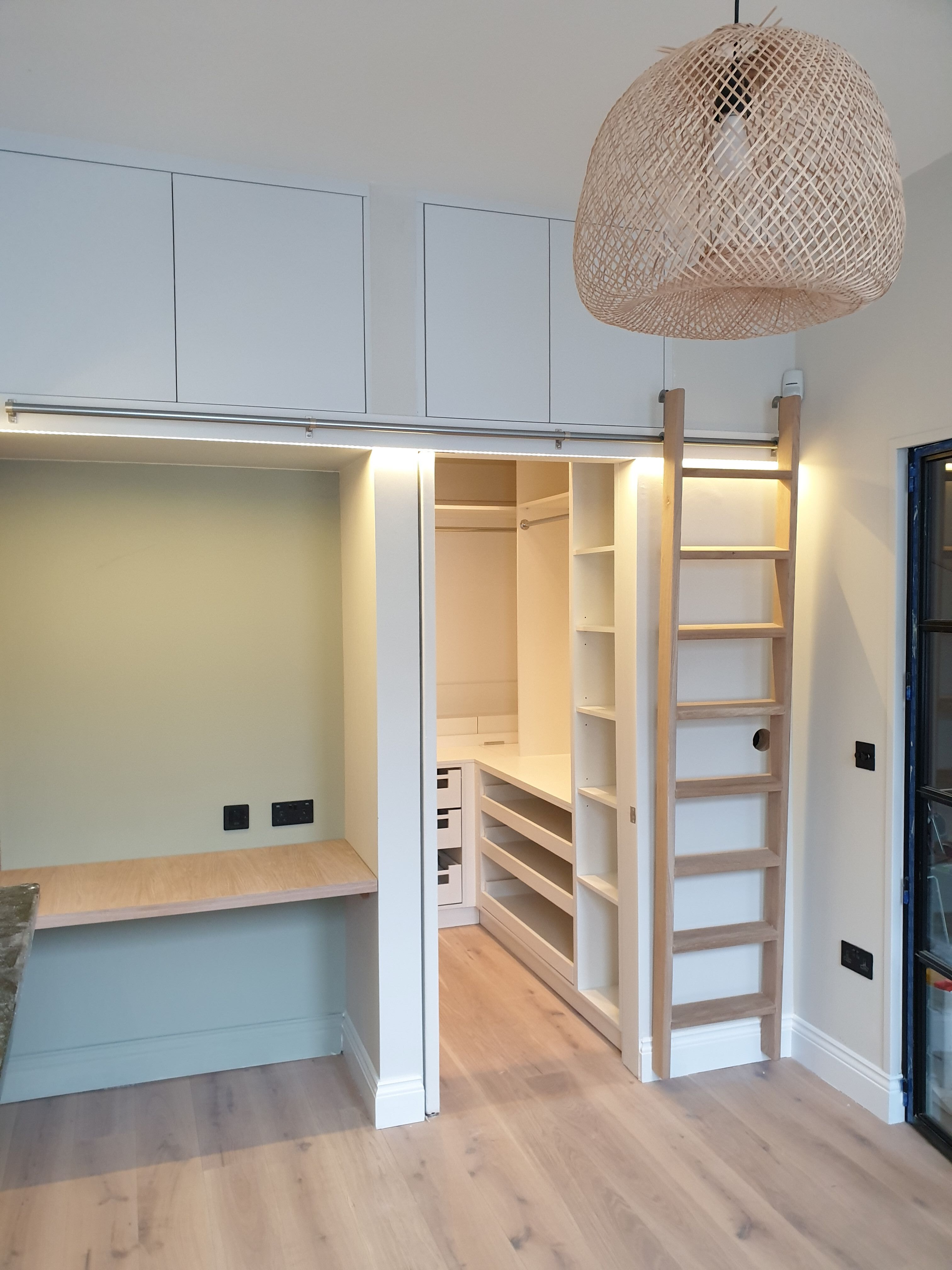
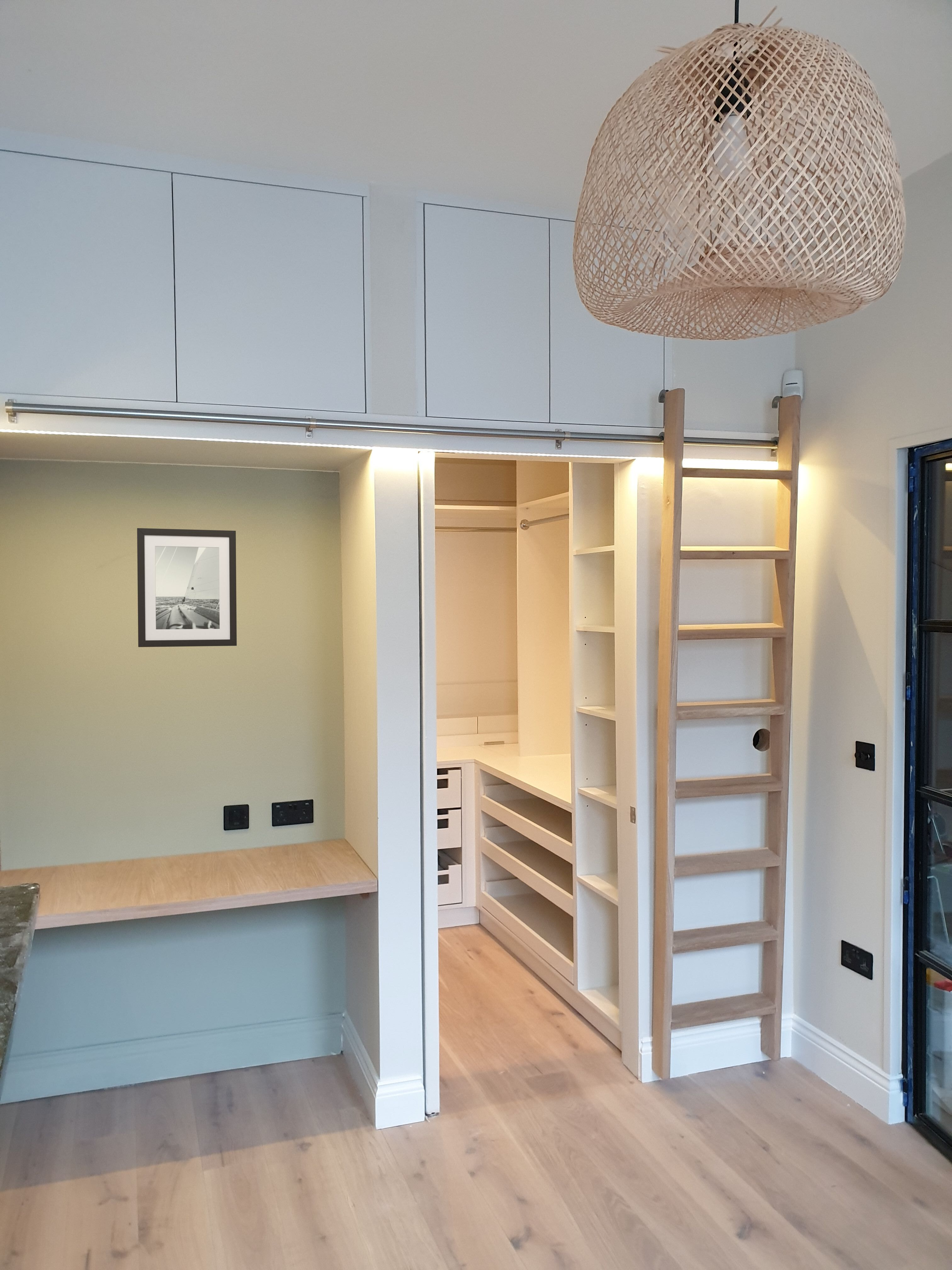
+ wall art (188, 588)
